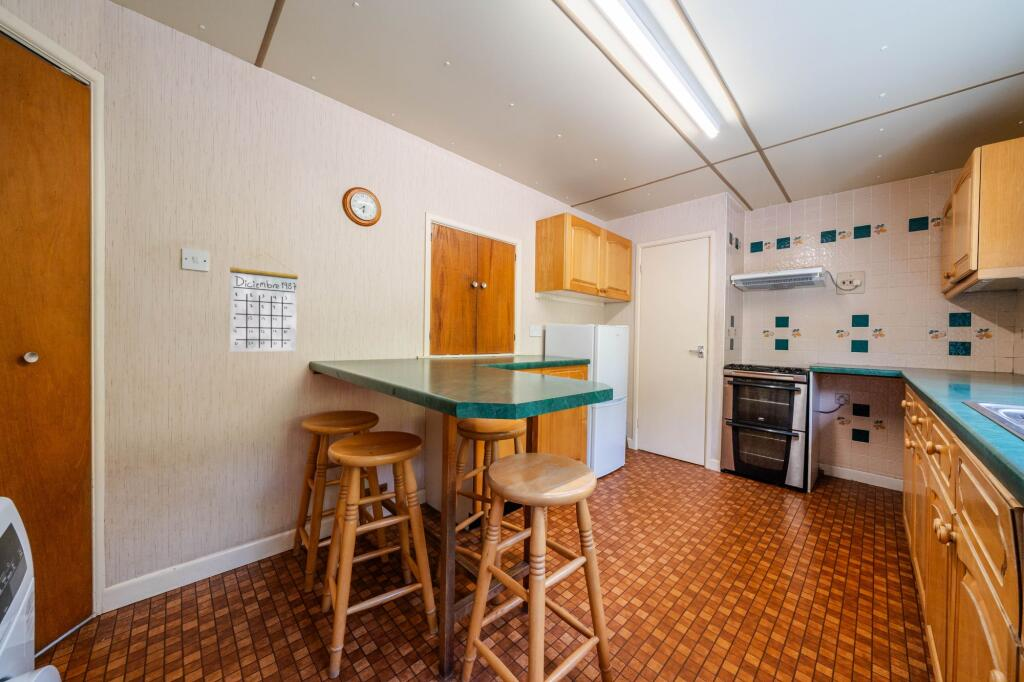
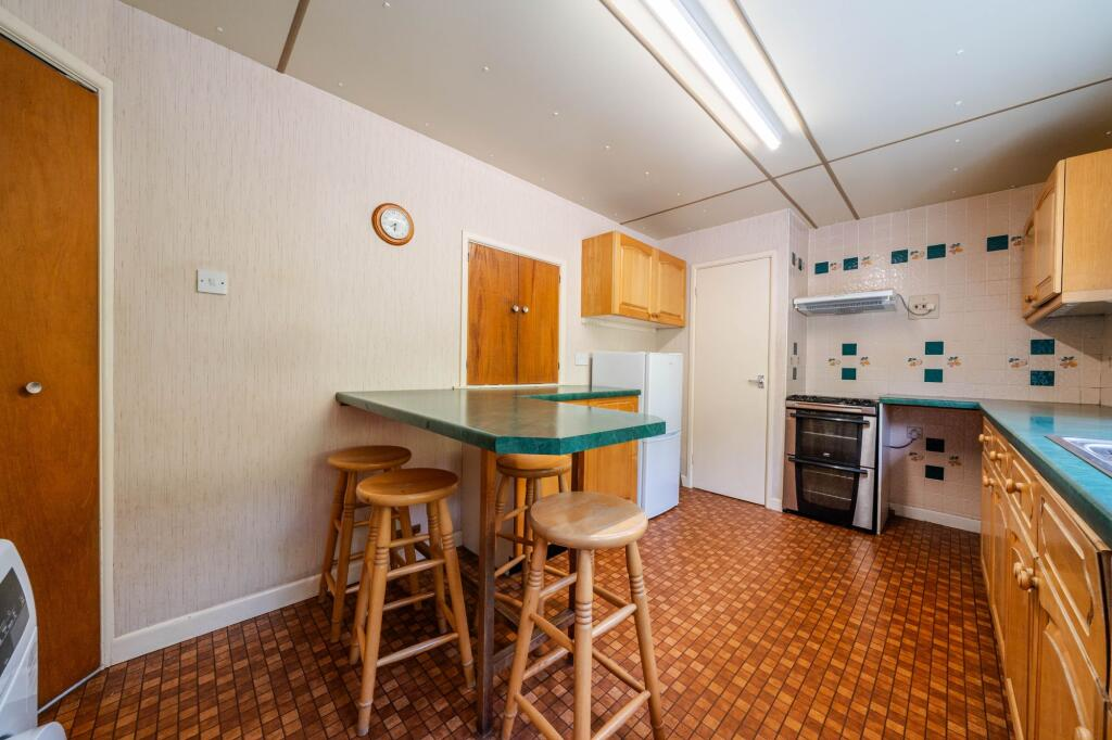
- calendar (265, 301)
